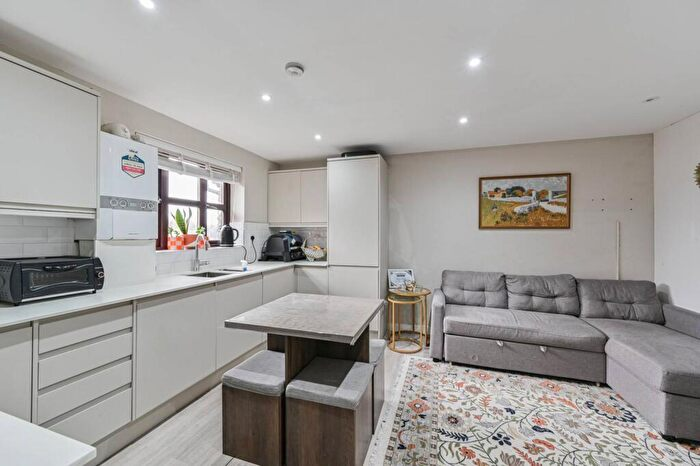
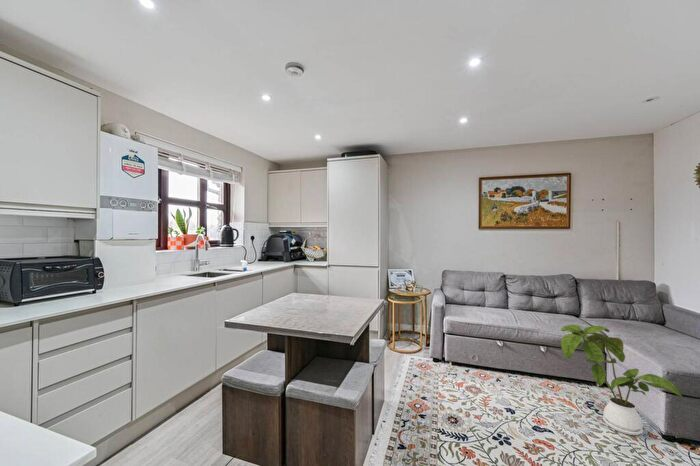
+ house plant (605, 376)
